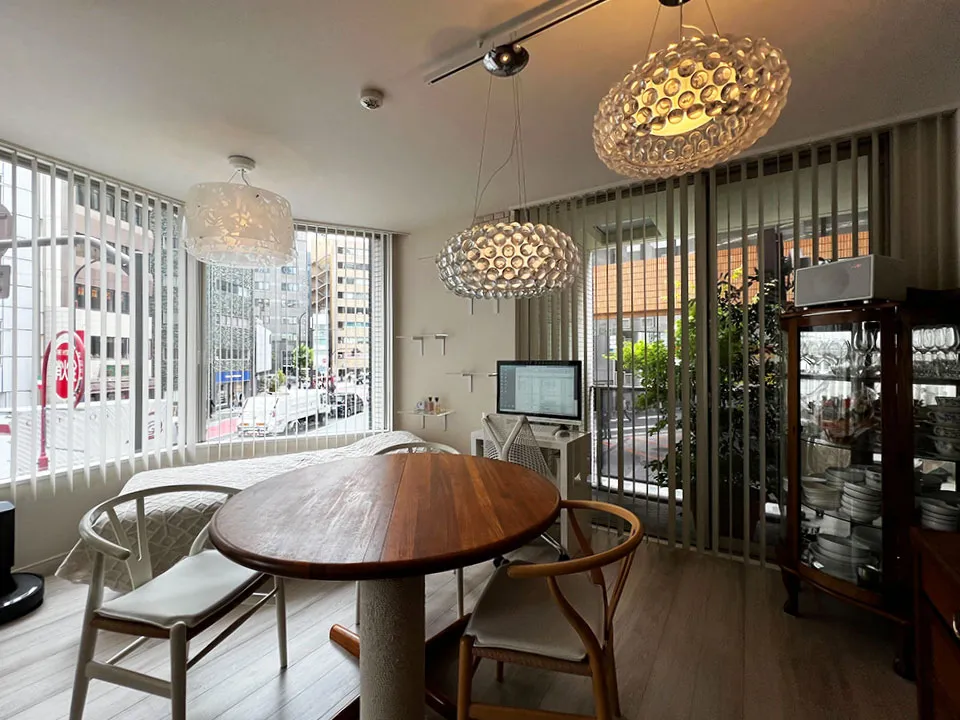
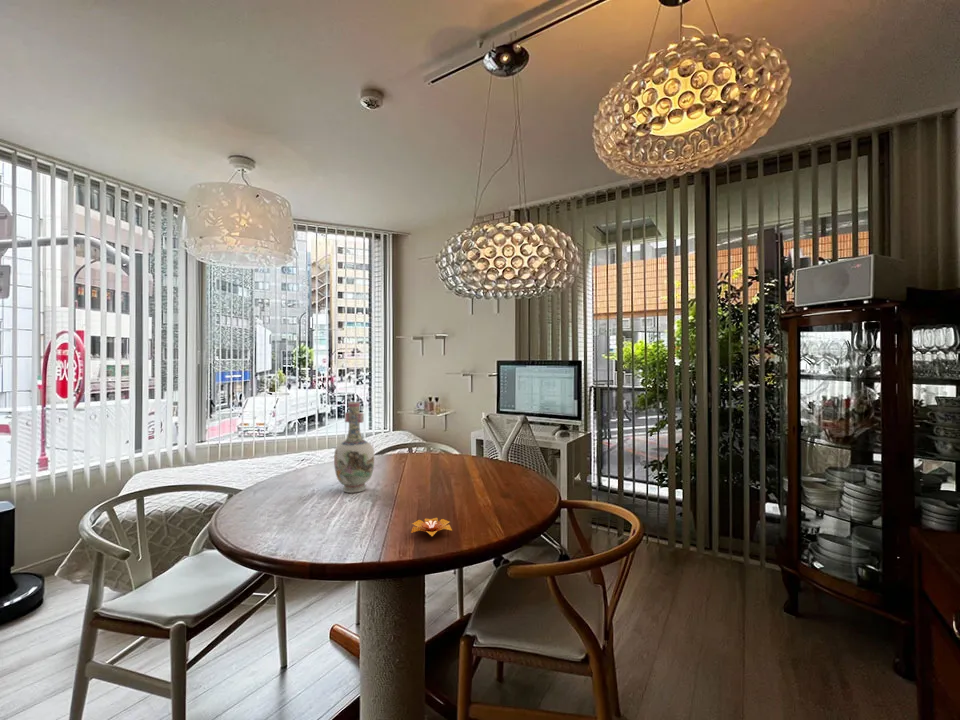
+ flower (431, 527)
+ vase (354, 446)
